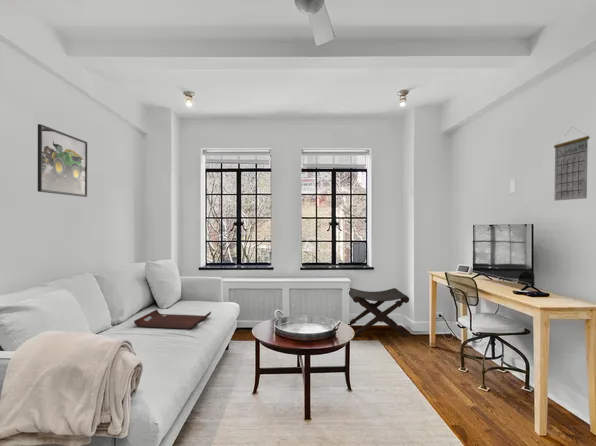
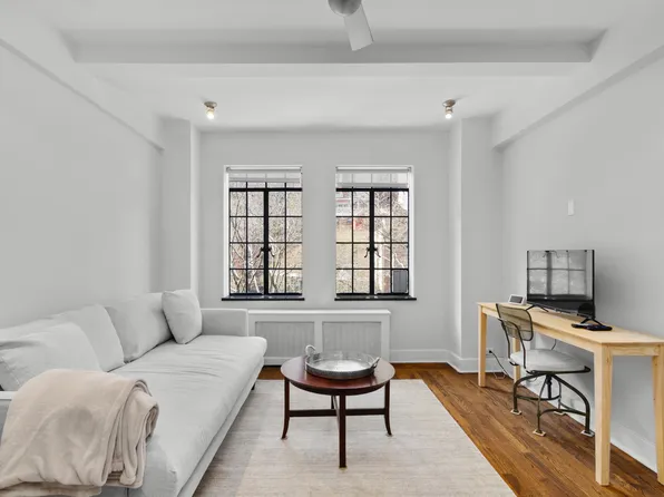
- serving tray (174, 318)
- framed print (65, 164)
- footstool (376, 311)
- calendar (570, 163)
